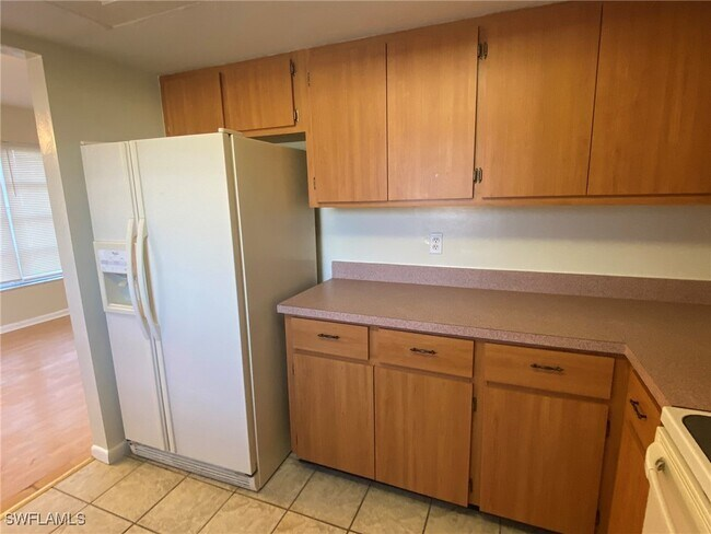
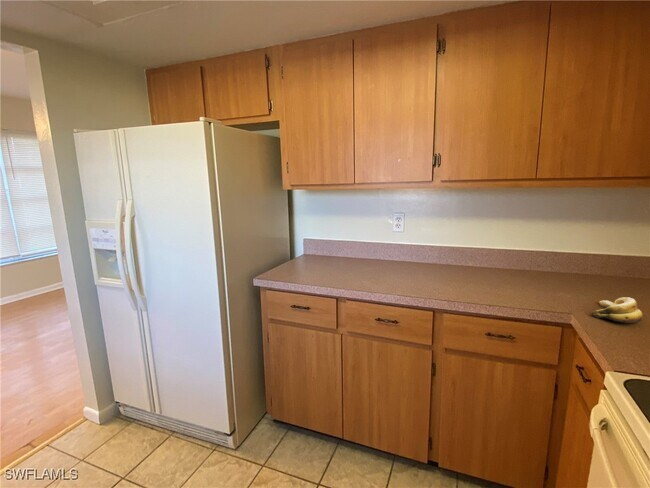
+ banana (611, 305)
